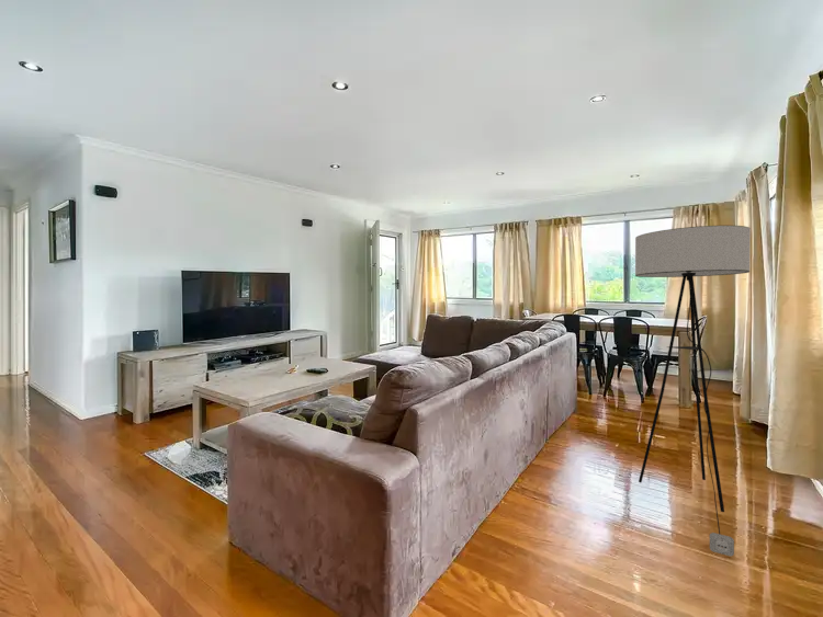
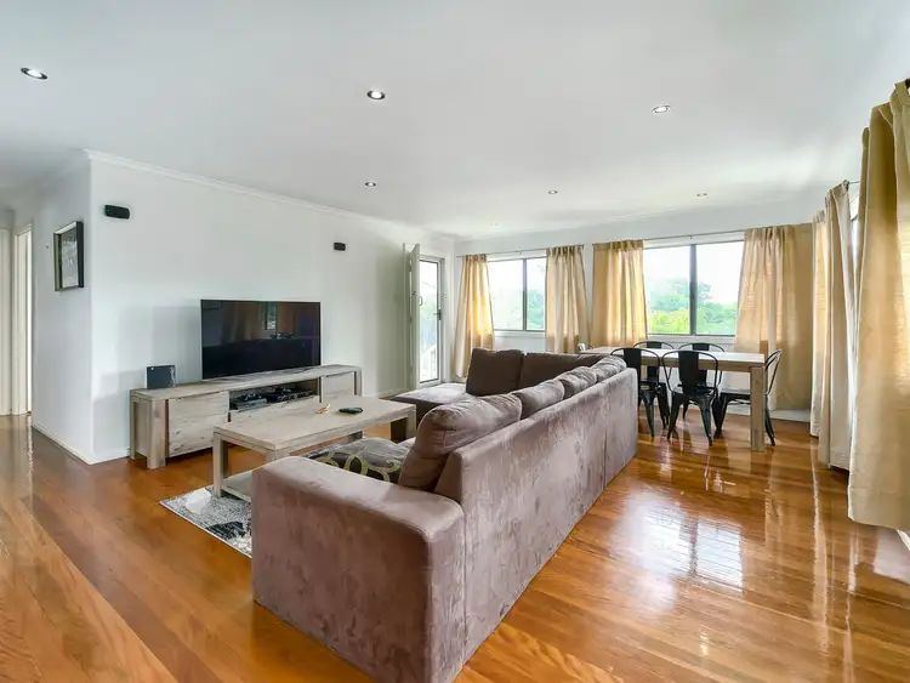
- floor lamp (694, 365)
